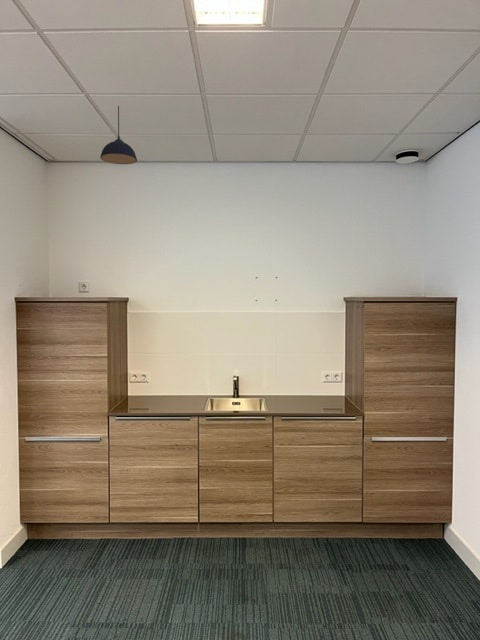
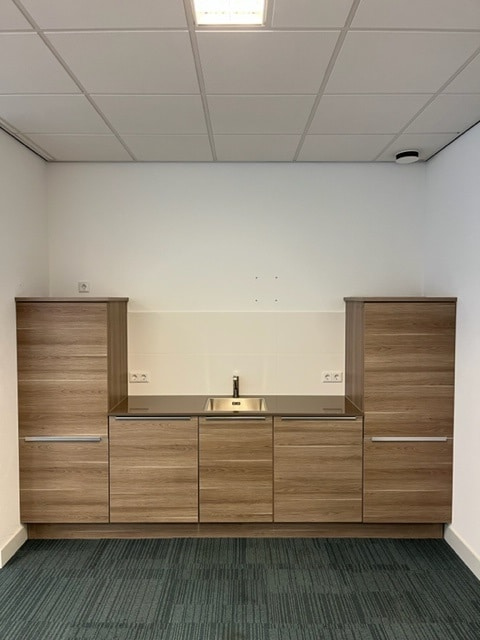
- pendant light (118, 132)
